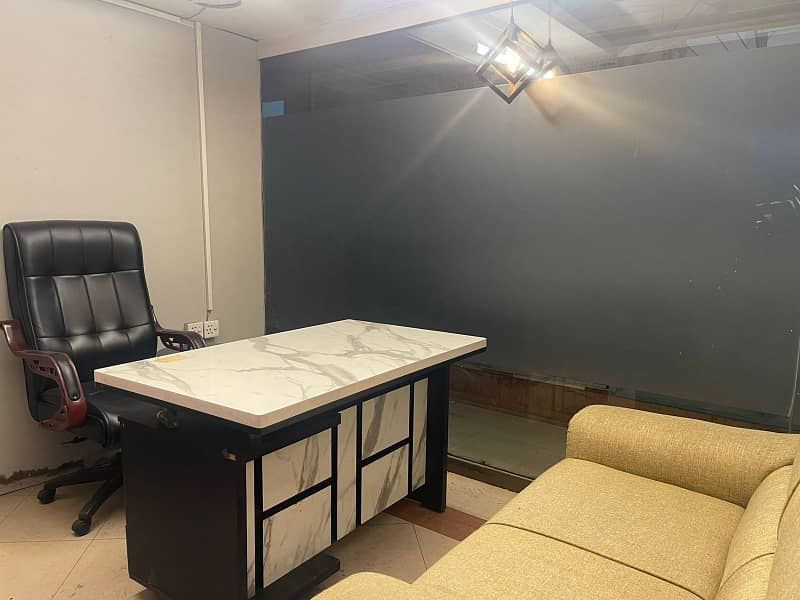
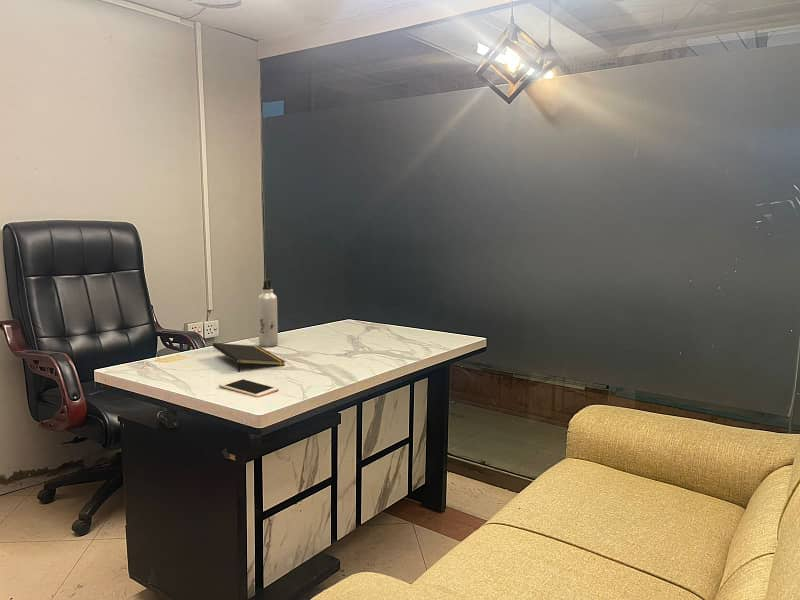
+ cell phone (248, 387)
+ notepad (248, 354)
+ water bottle (267, 312)
